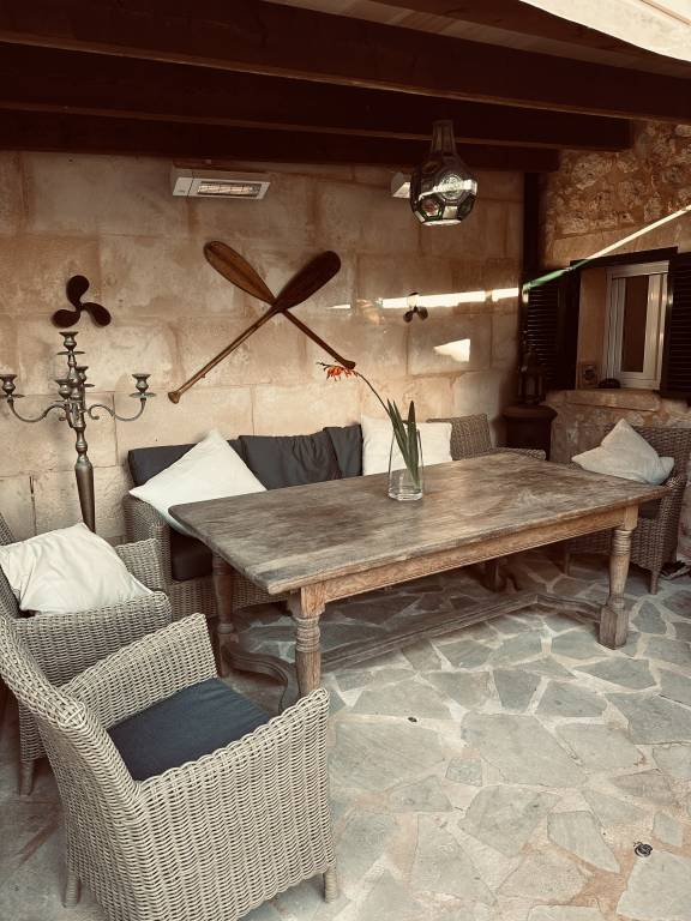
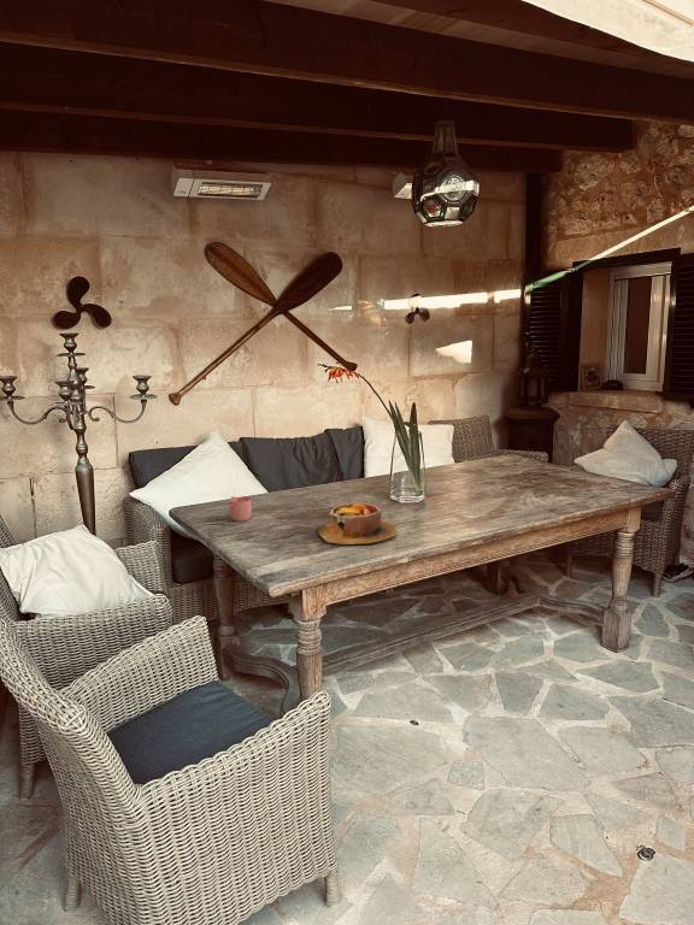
+ bowl (357, 519)
+ mug (239, 508)
